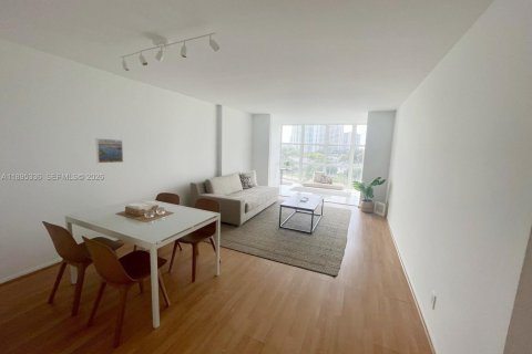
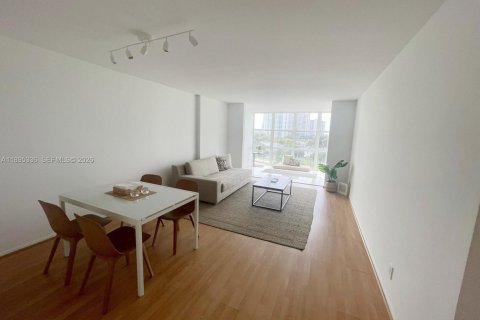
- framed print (110, 150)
